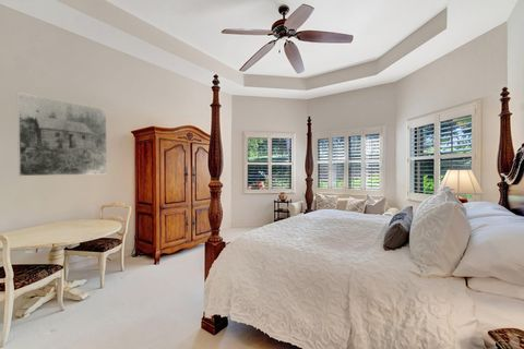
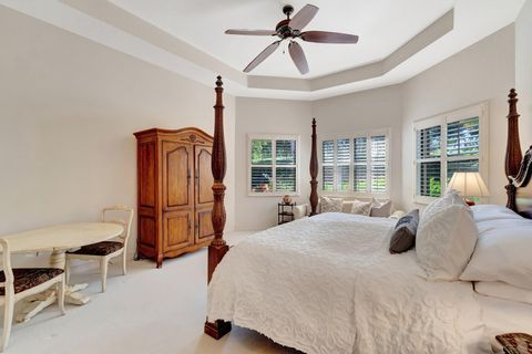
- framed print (68, 139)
